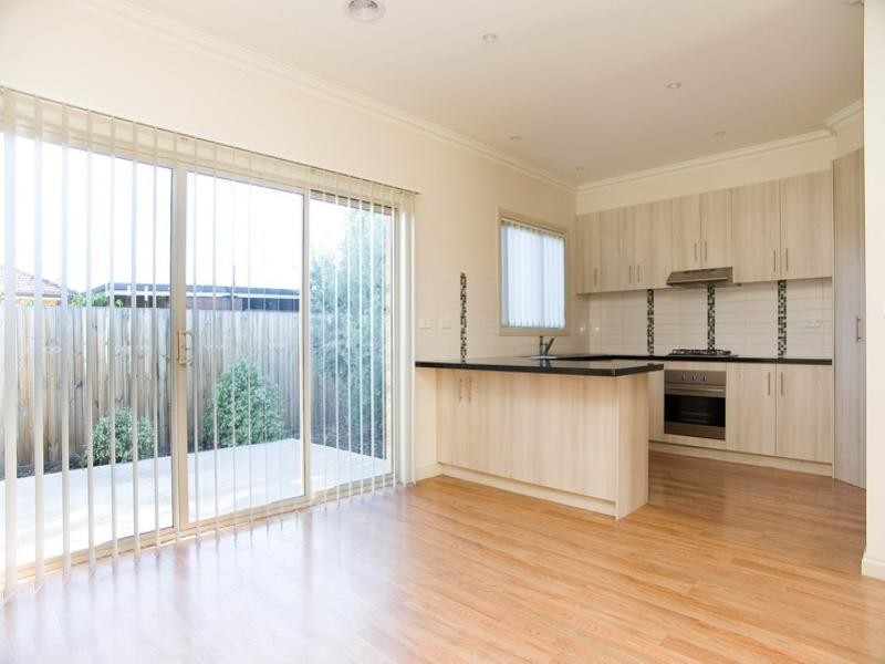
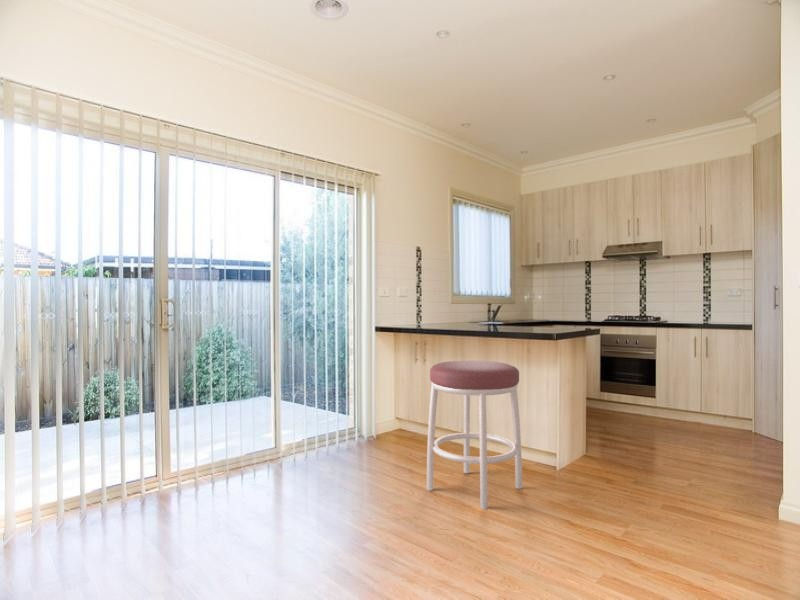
+ bar stool (469, 426)
